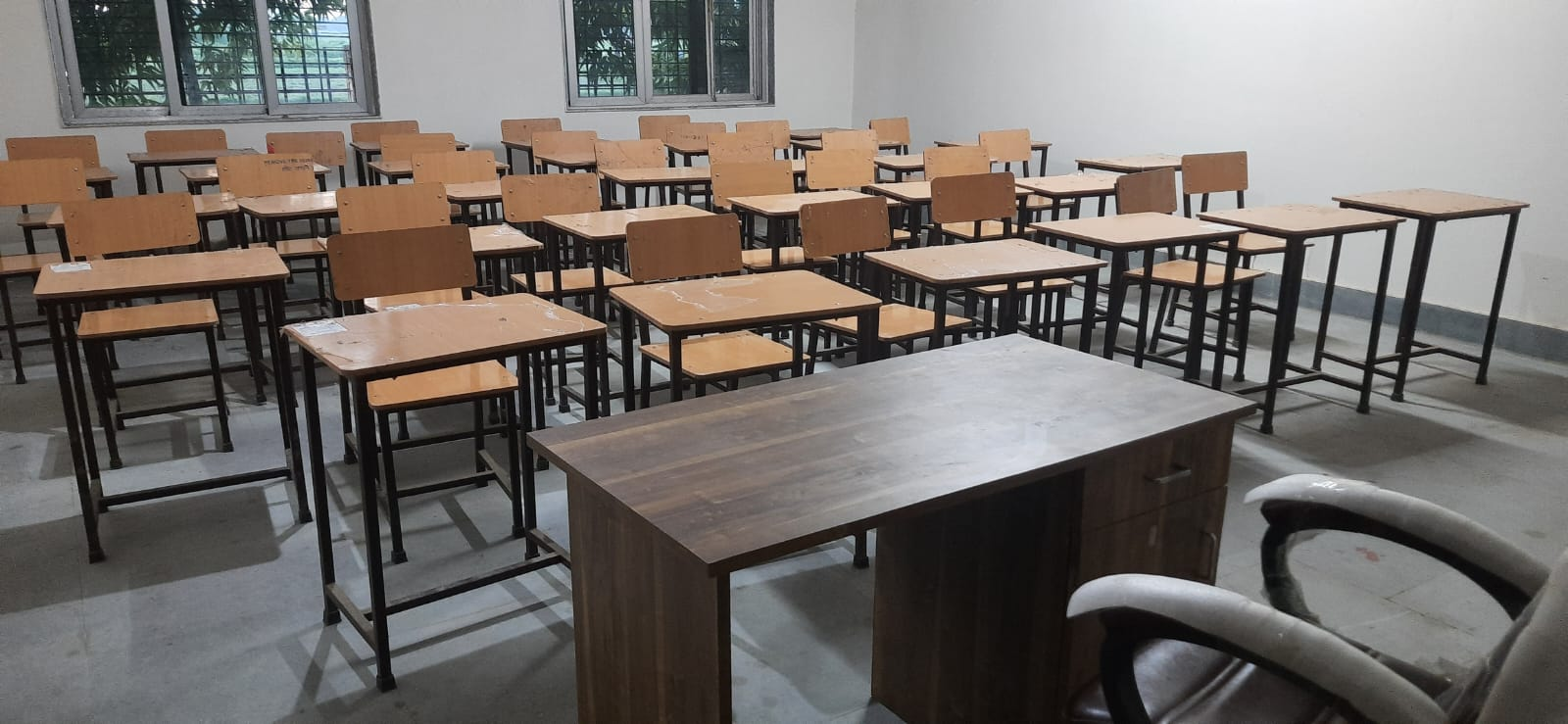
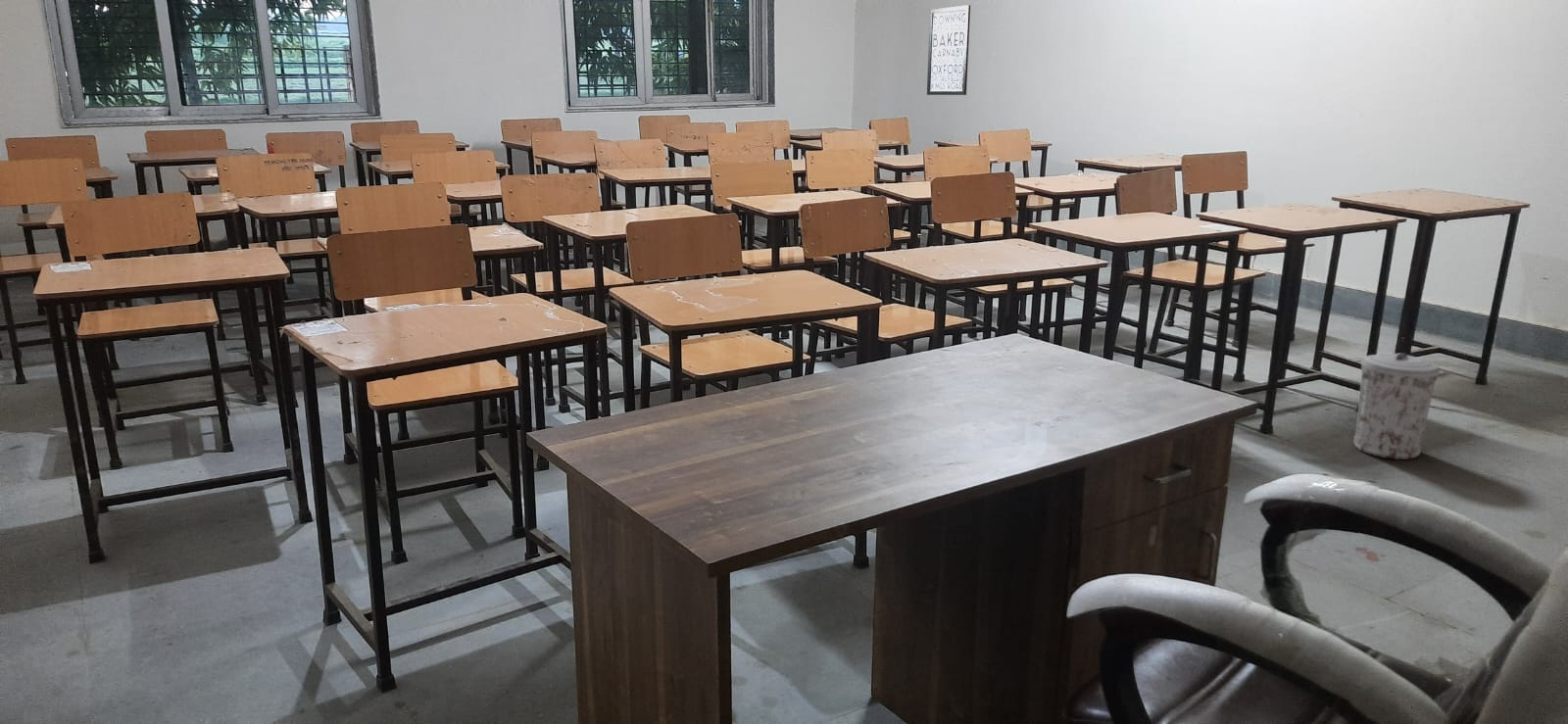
+ wall art (948, 51)
+ trash can (1394, 403)
